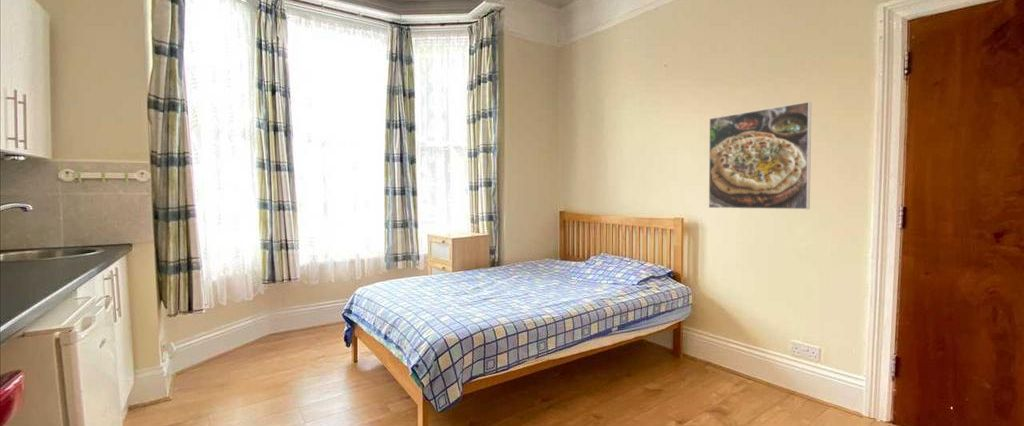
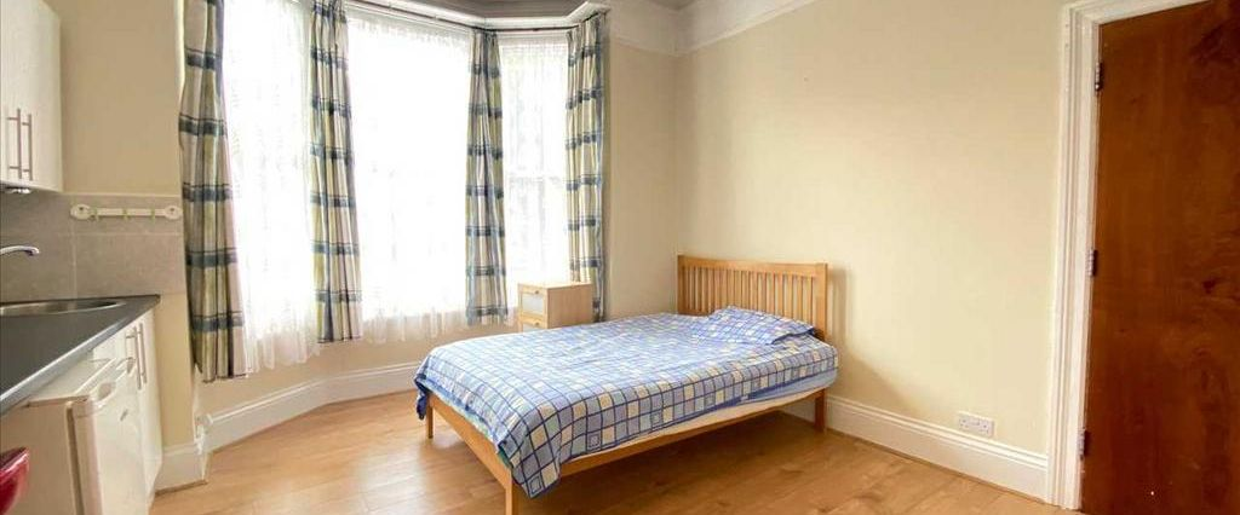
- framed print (755, 160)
